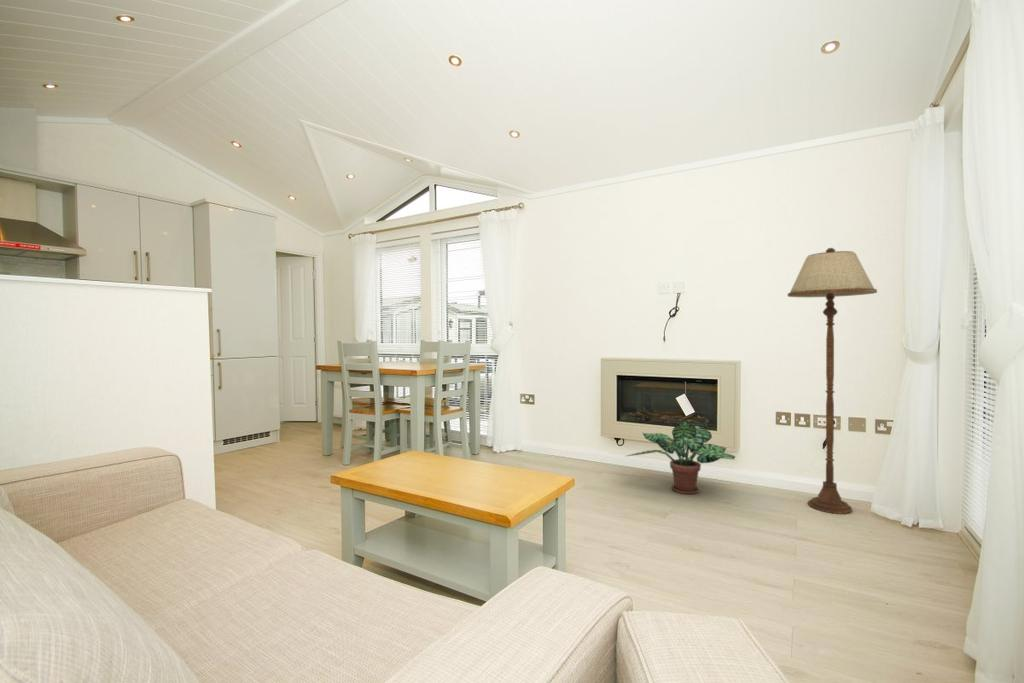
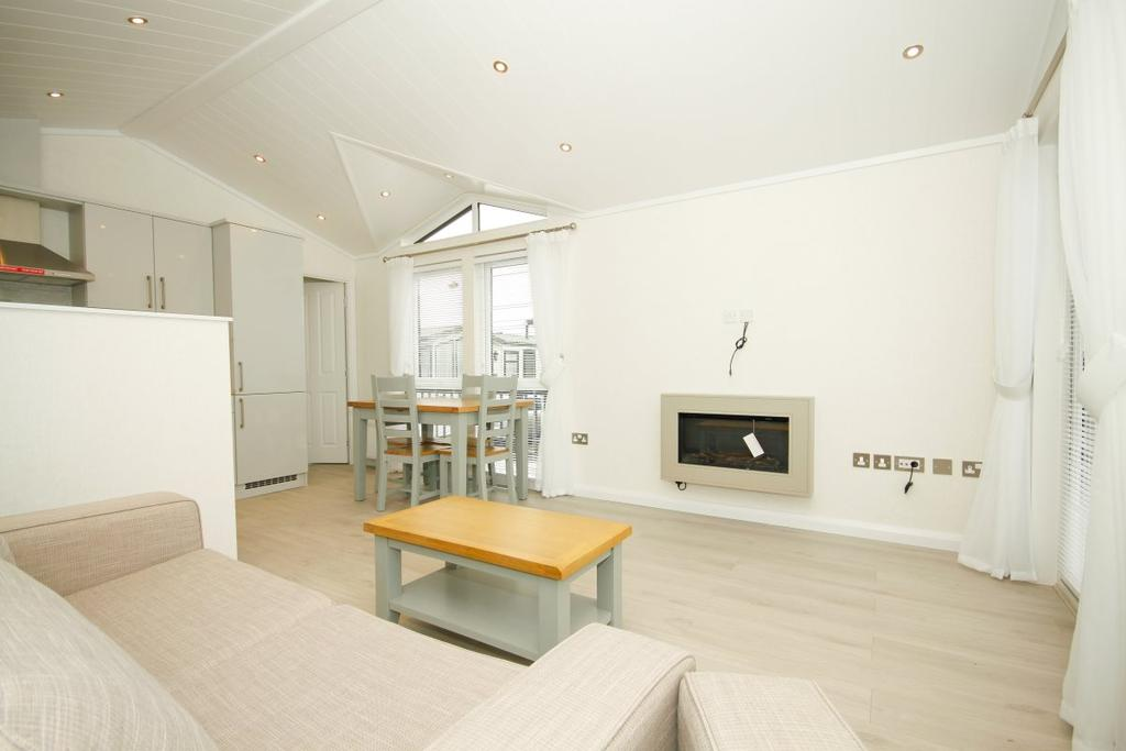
- floor lamp (830, 378)
- potted plant (686, 452)
